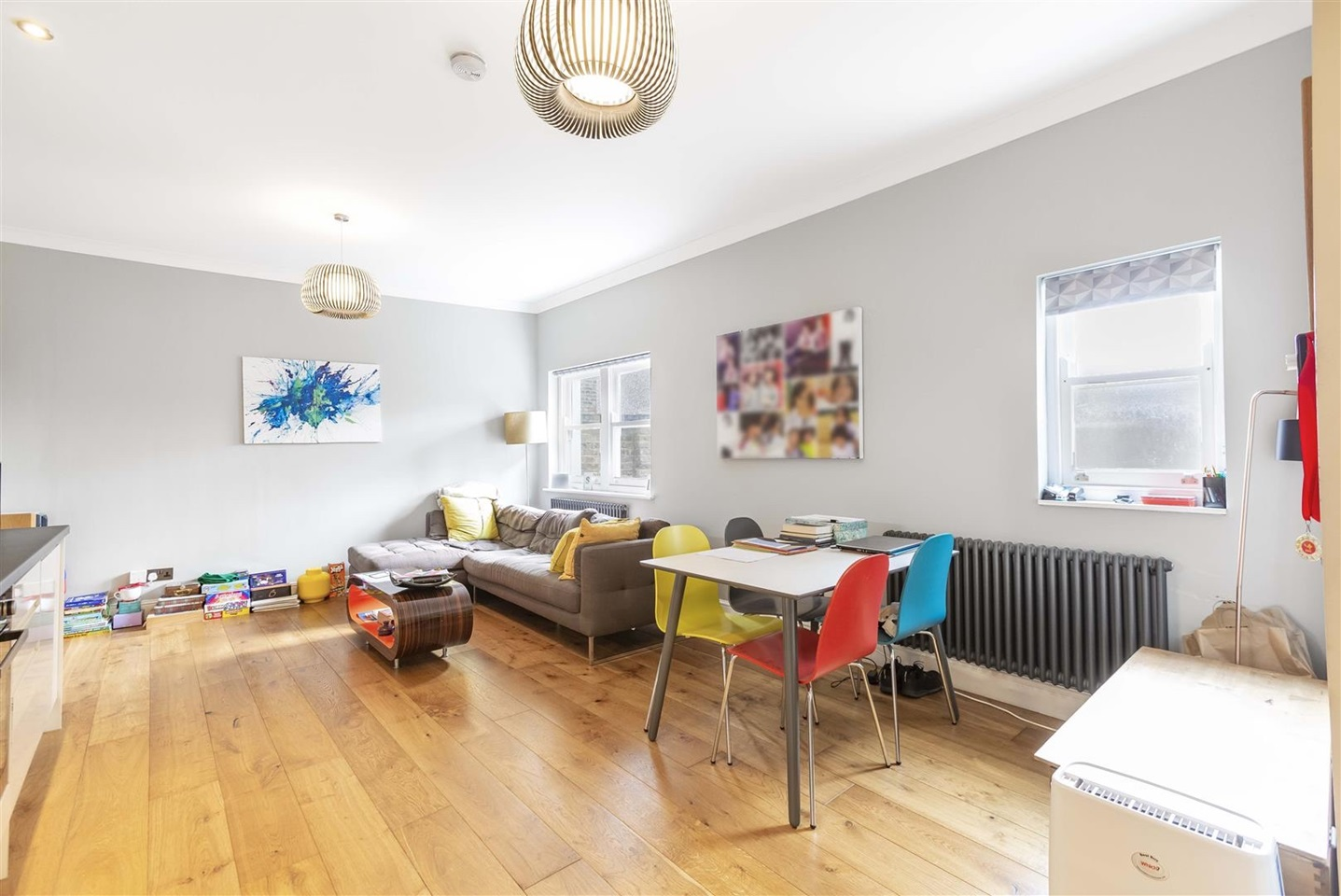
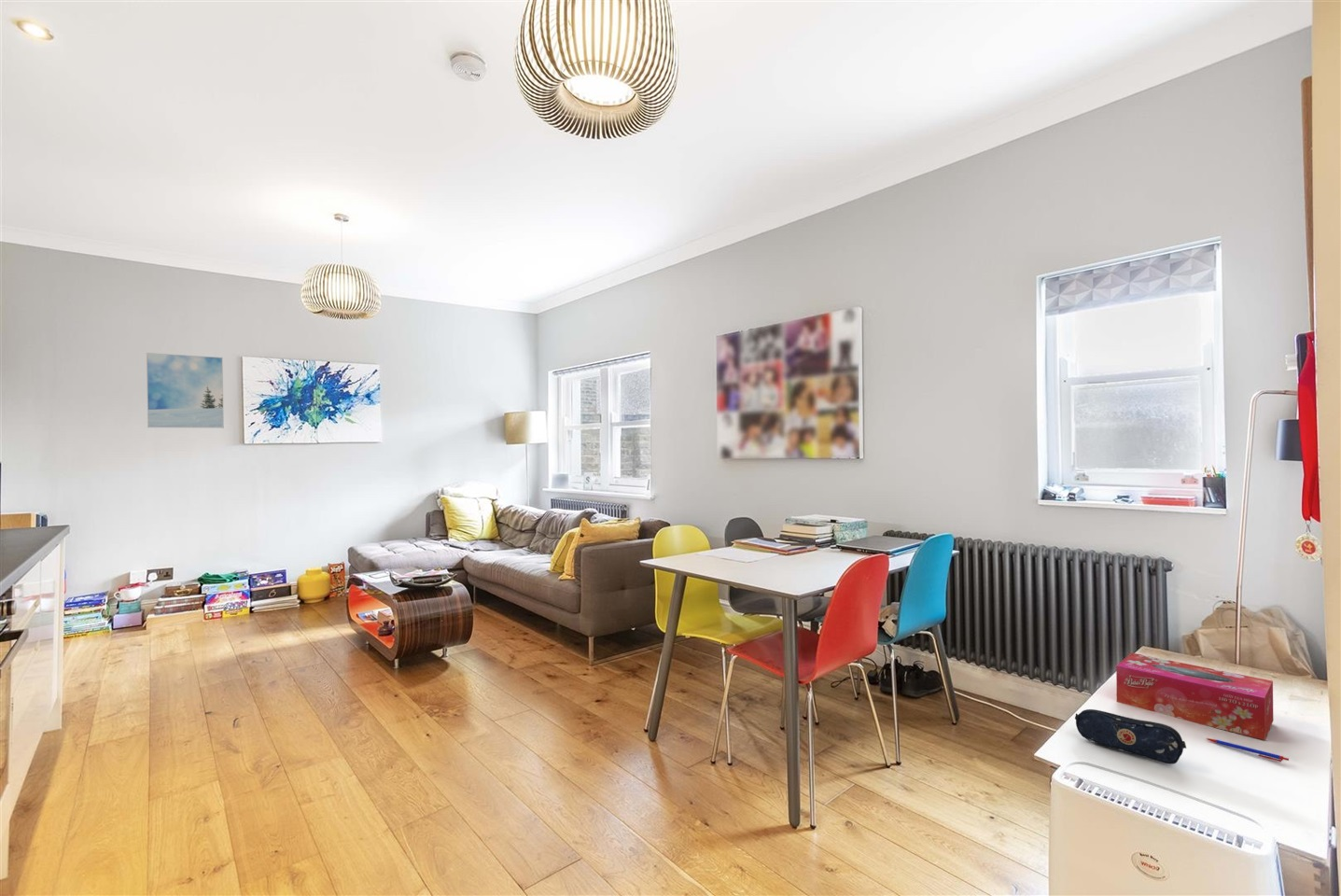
+ pen (1245, 749)
+ tissue box (1192, 692)
+ pencil case (1127, 734)
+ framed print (186, 391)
